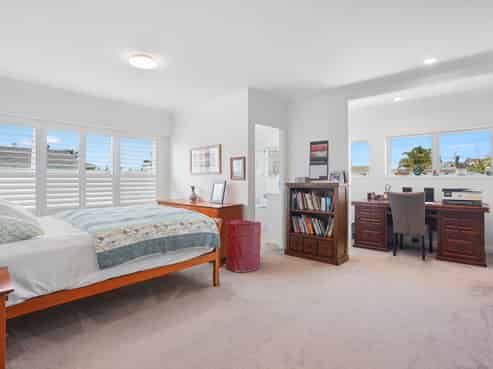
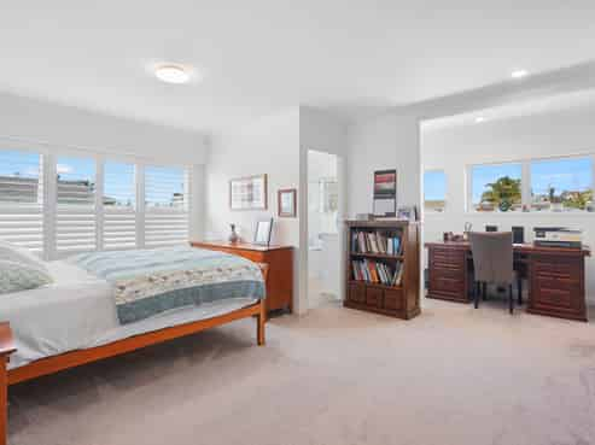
- laundry hamper (243, 243)
